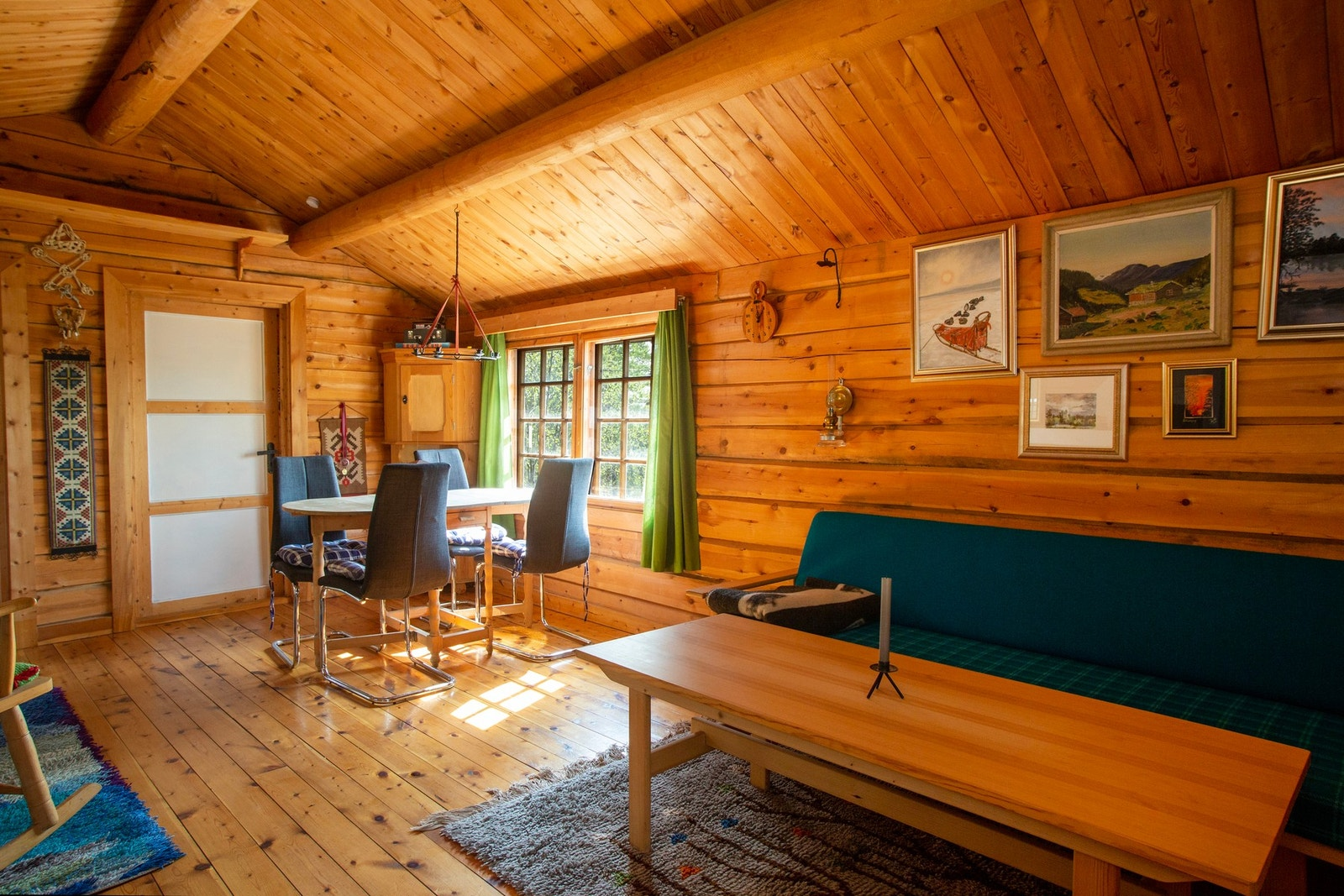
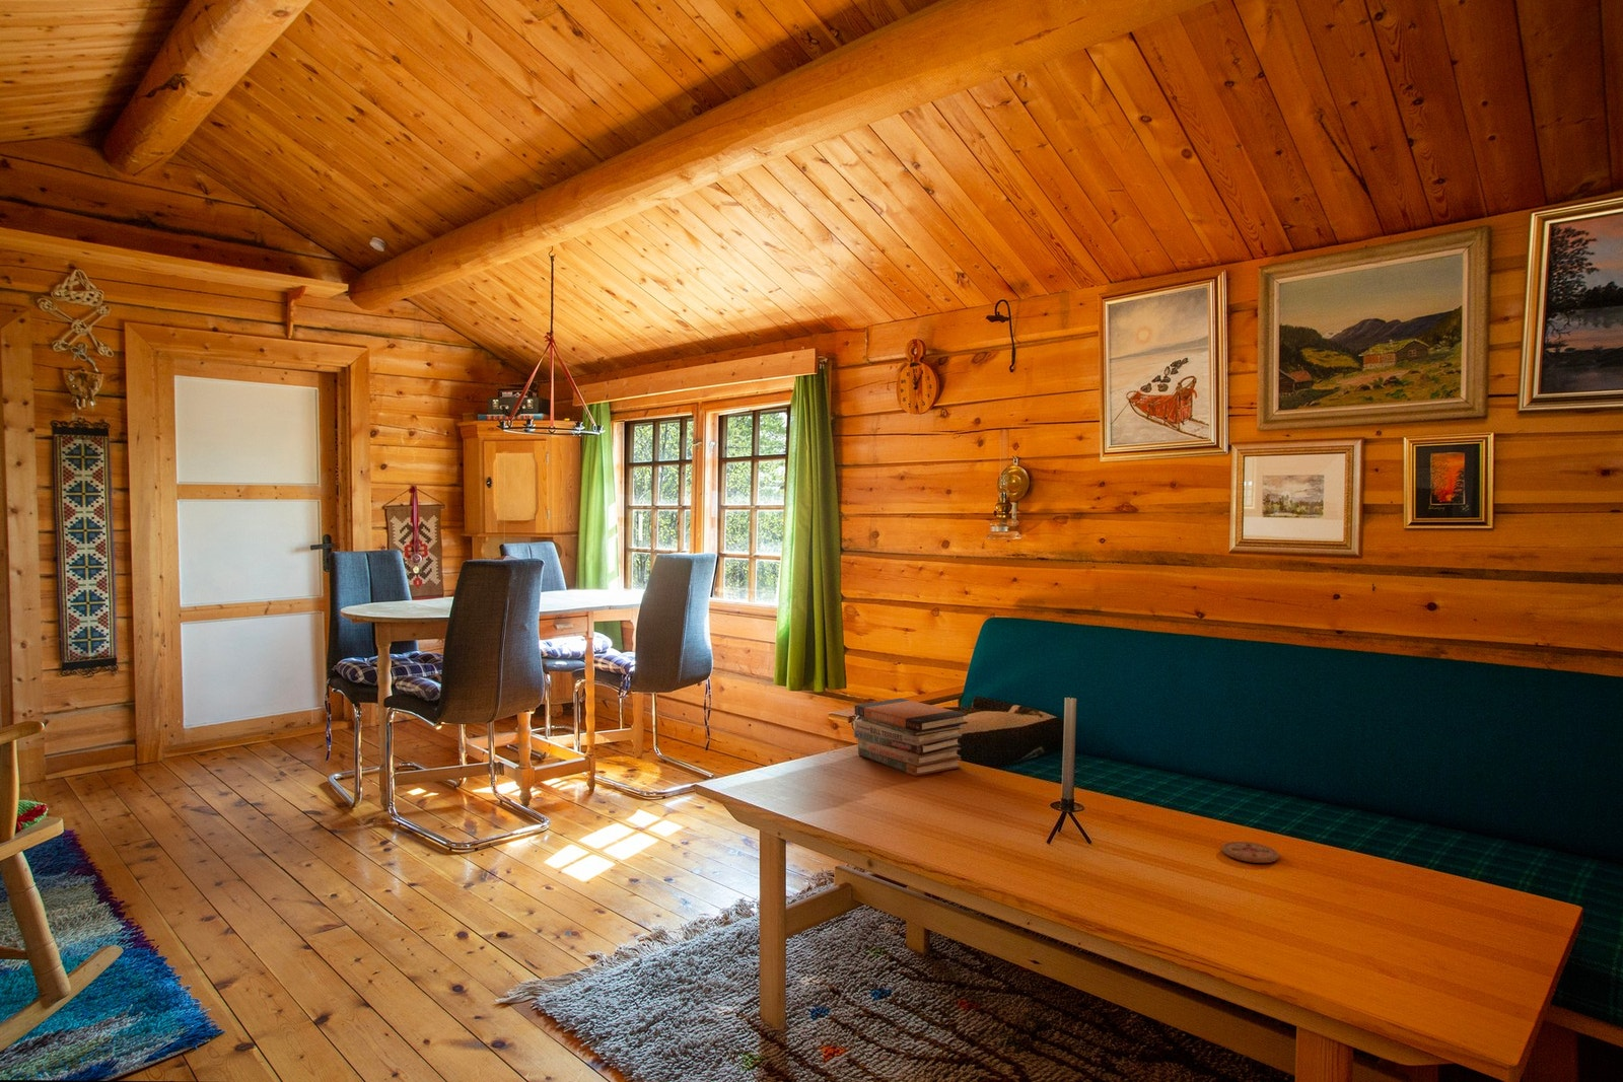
+ book stack (908, 734)
+ coaster (1250, 851)
